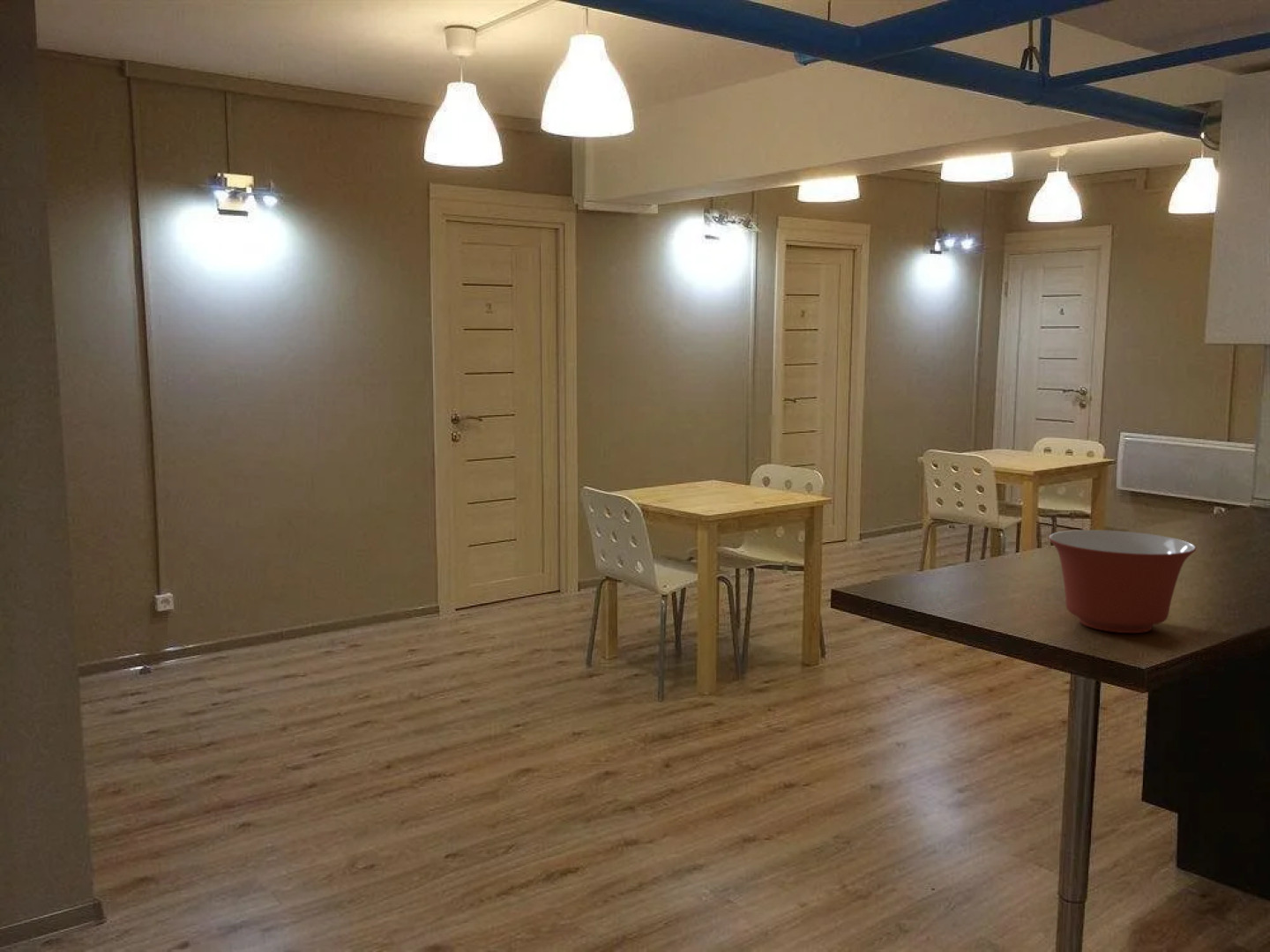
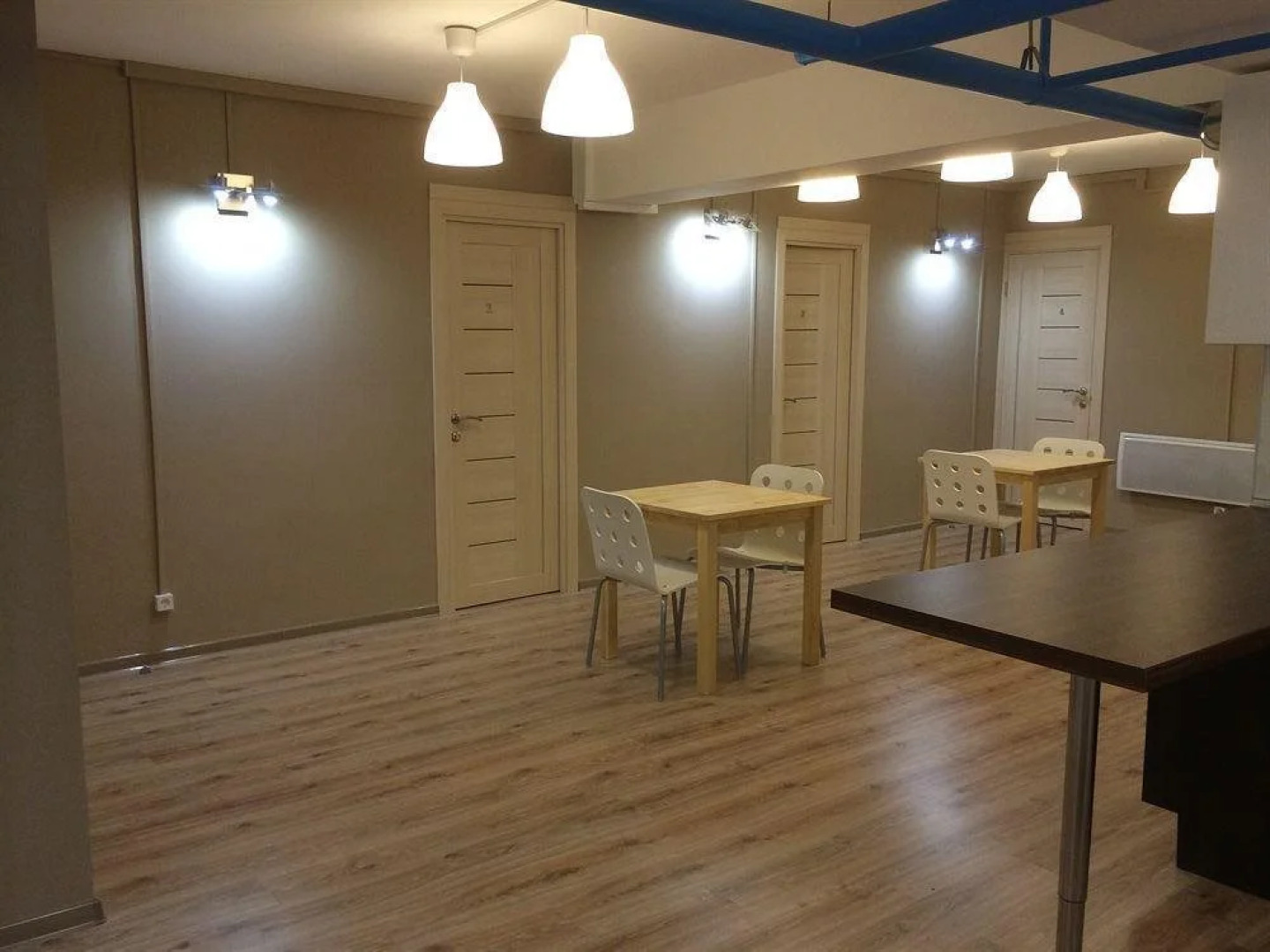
- mixing bowl (1117, 583)
